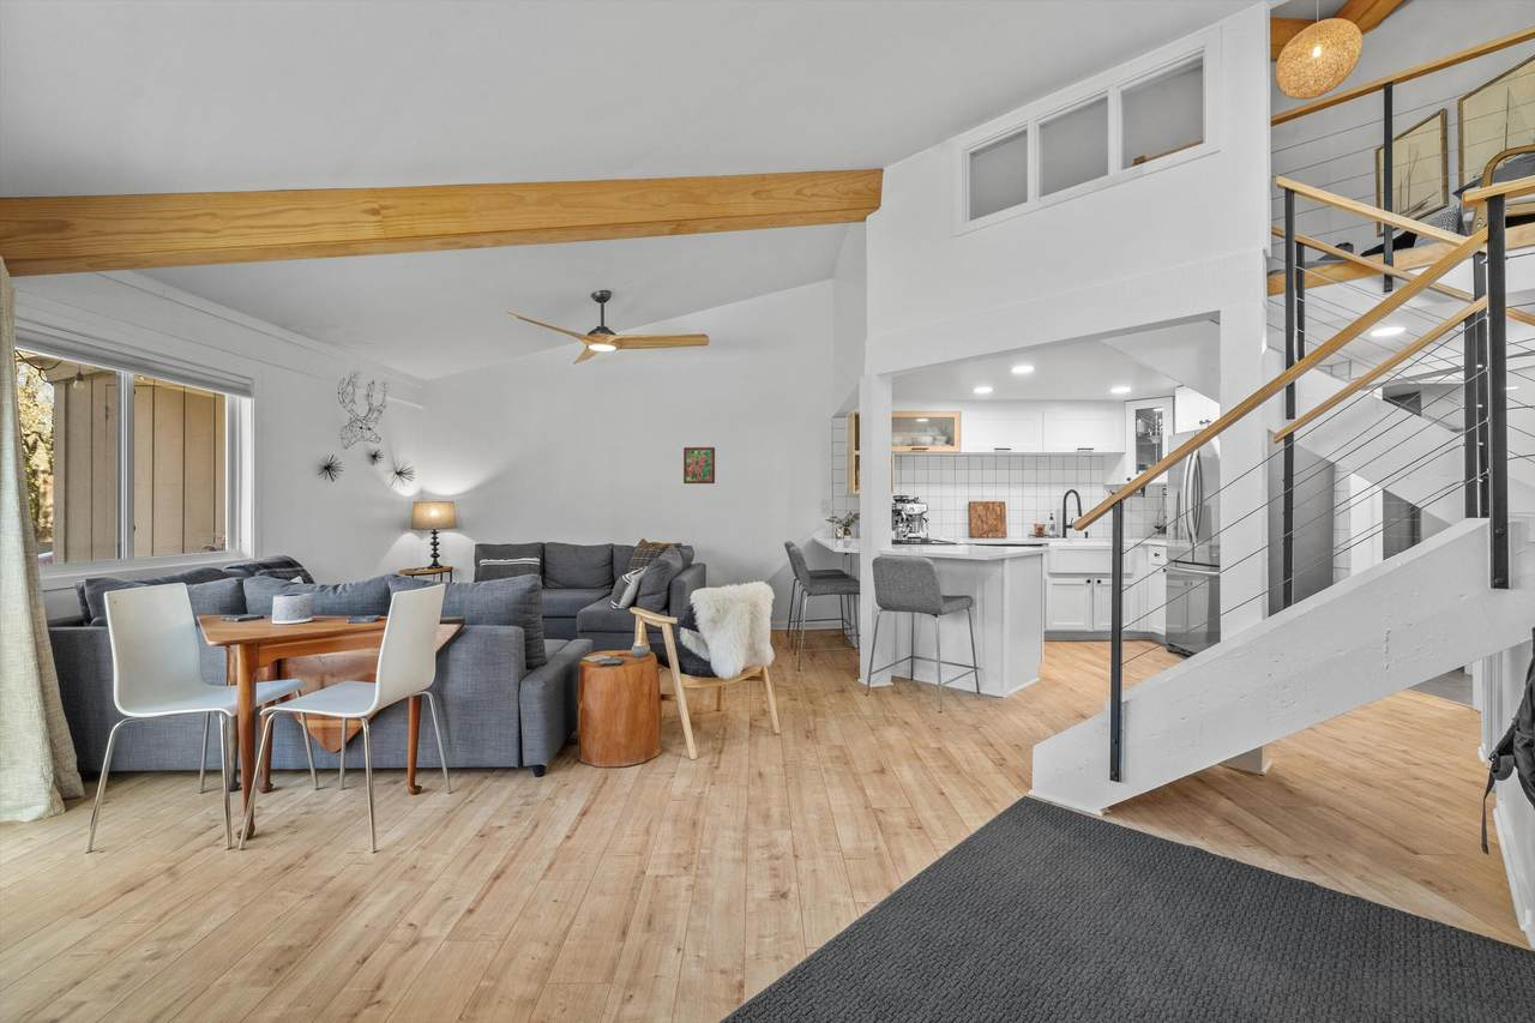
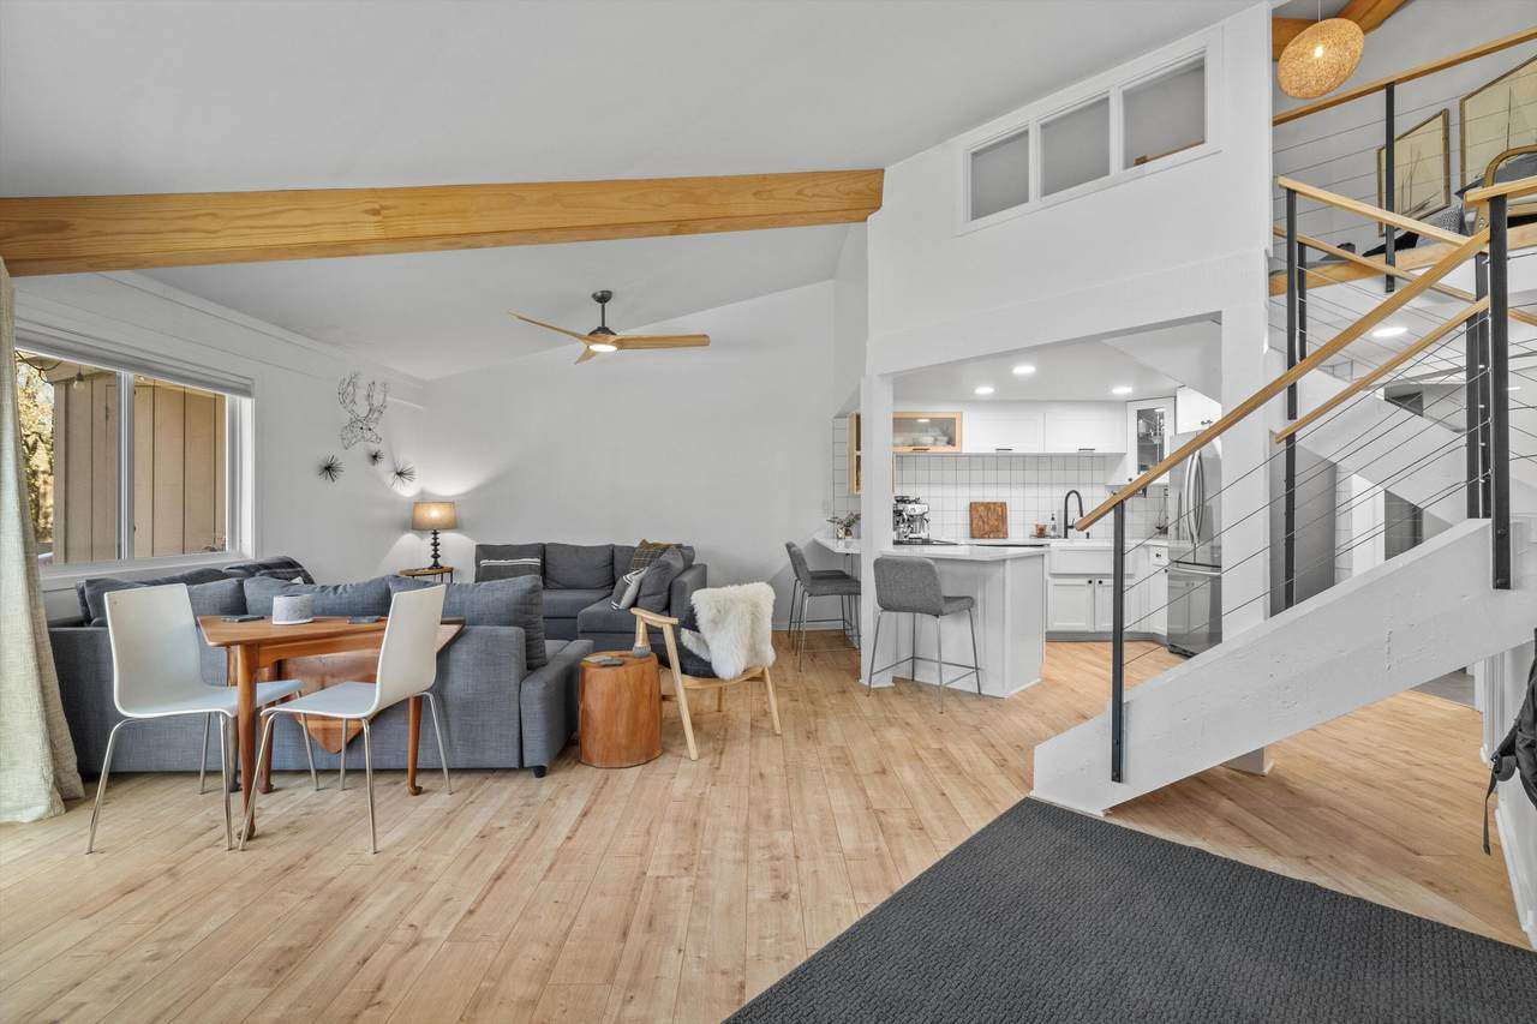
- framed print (699, 465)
